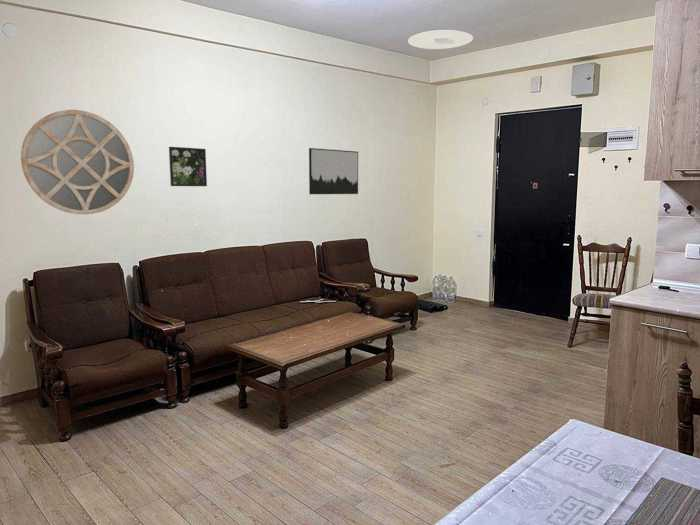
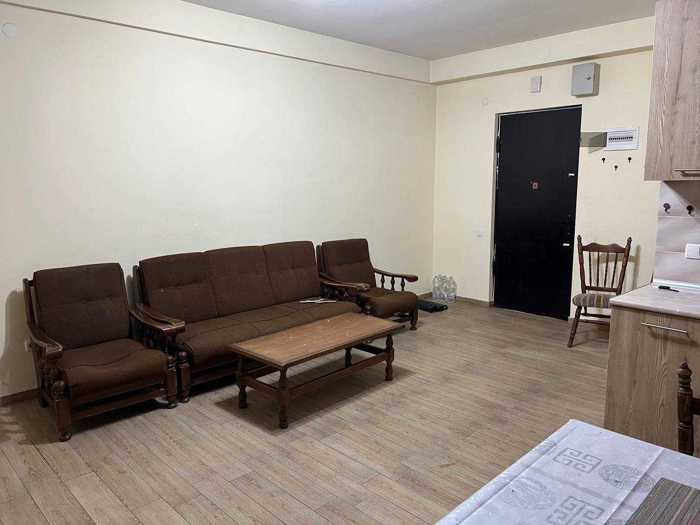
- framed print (188, 167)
- home mirror (81, 163)
- ceiling light (440, 36)
- wall art (334, 172)
